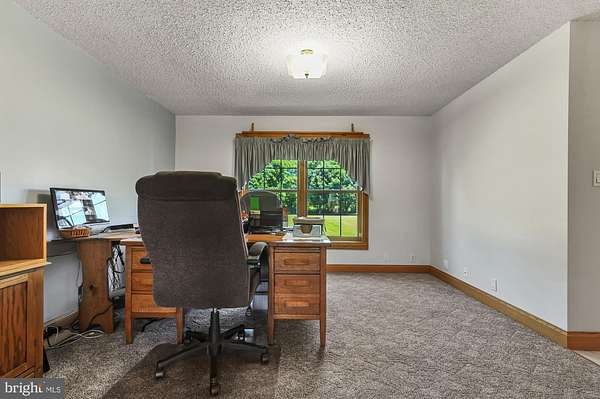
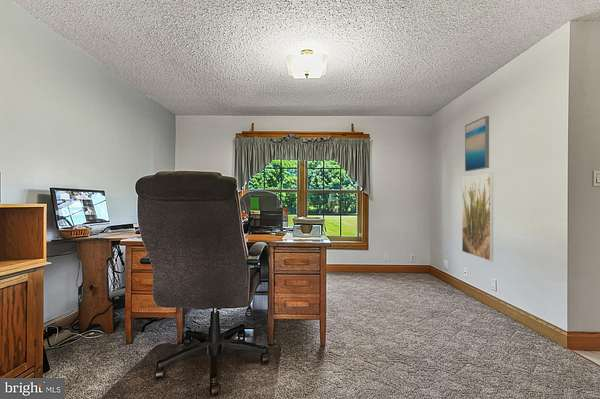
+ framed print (476, 215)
+ wall art (476, 145)
